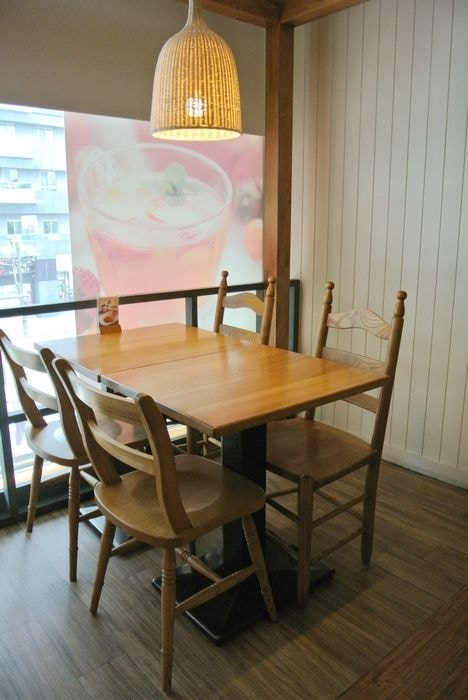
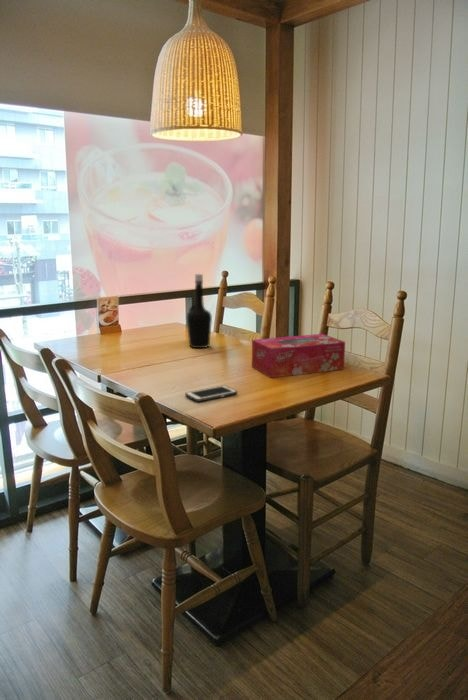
+ tissue box (297, 354)
+ cell phone (211, 393)
+ bottle (199, 310)
